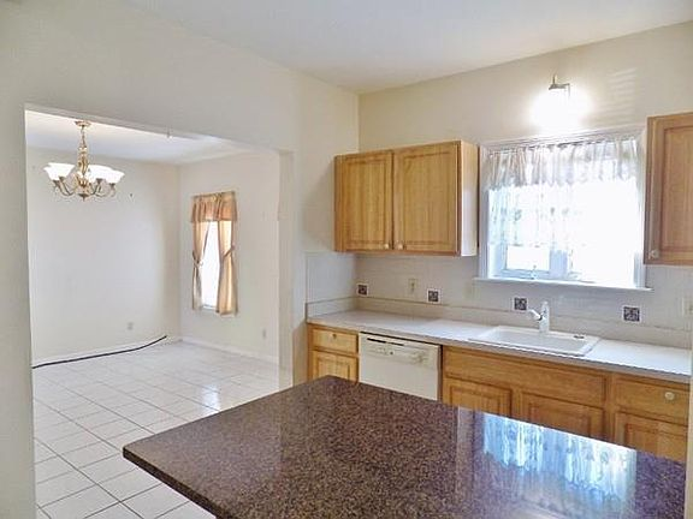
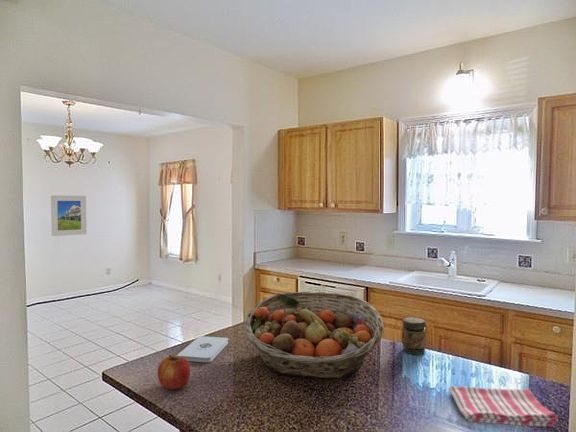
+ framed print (69, 215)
+ notepad (204, 348)
+ jar (413, 335)
+ dish towel (498, 402)
+ apple (174, 370)
+ fruit basket (312, 331)
